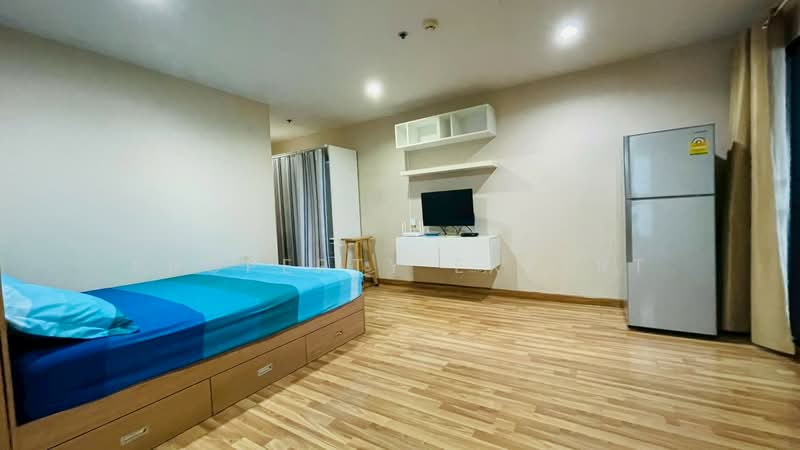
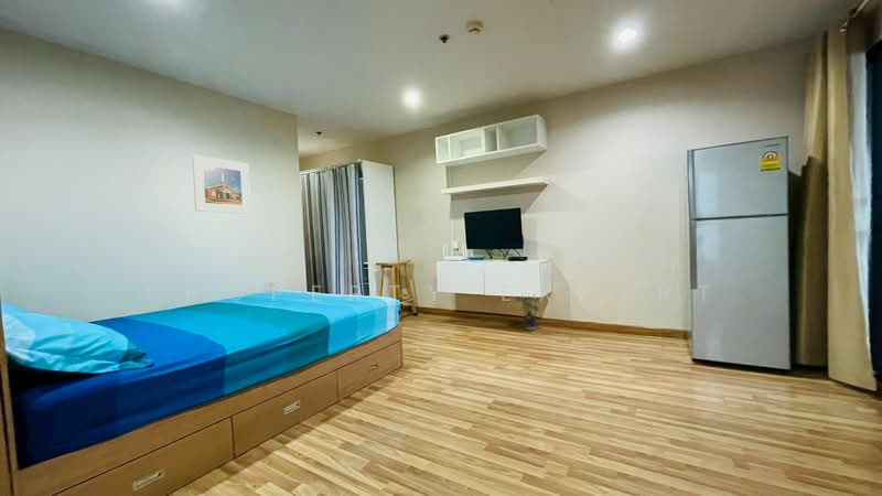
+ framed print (223, 185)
+ potted plant (528, 302)
